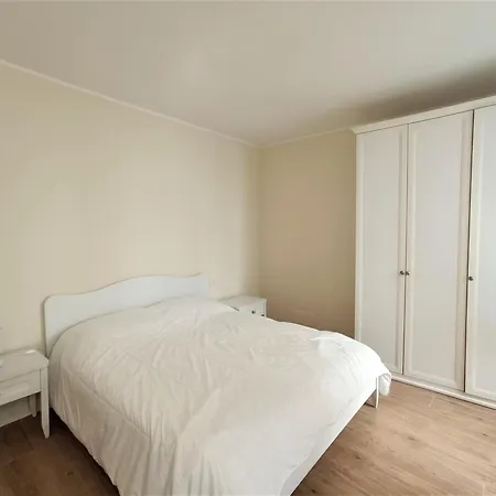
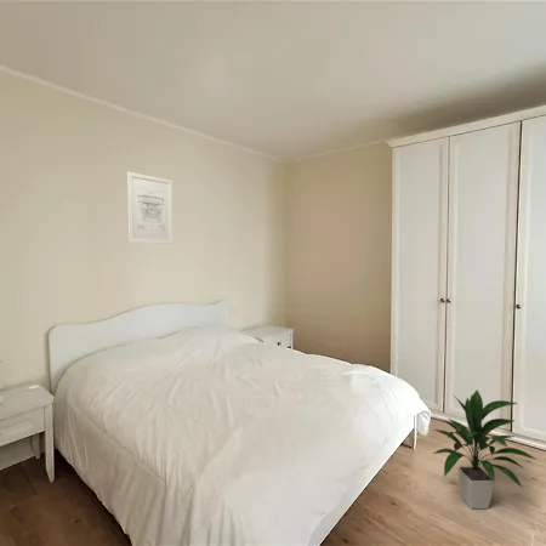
+ wall art (150, 210)
+ indoor plant (476, 445)
